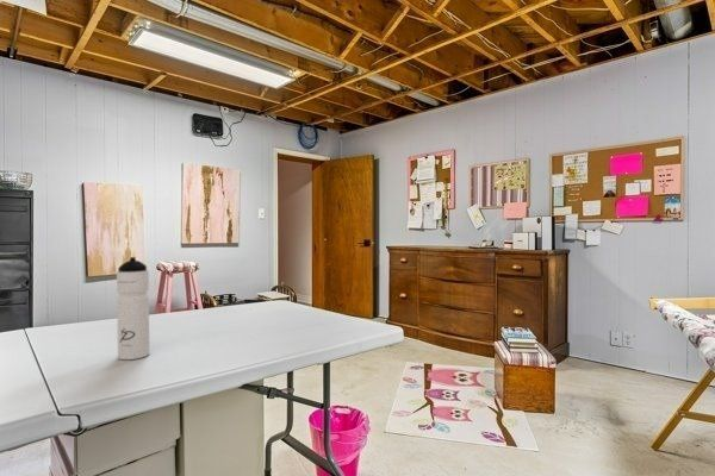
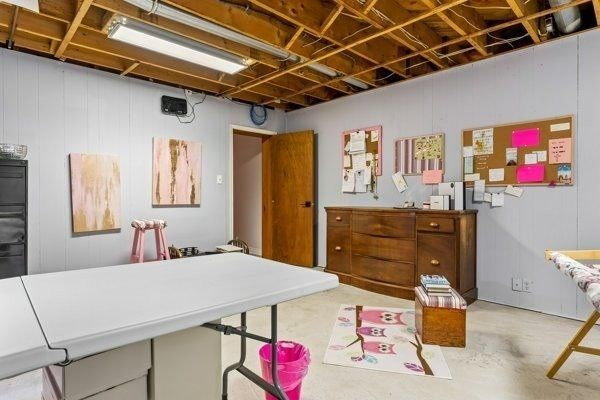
- water bottle (132, 306)
